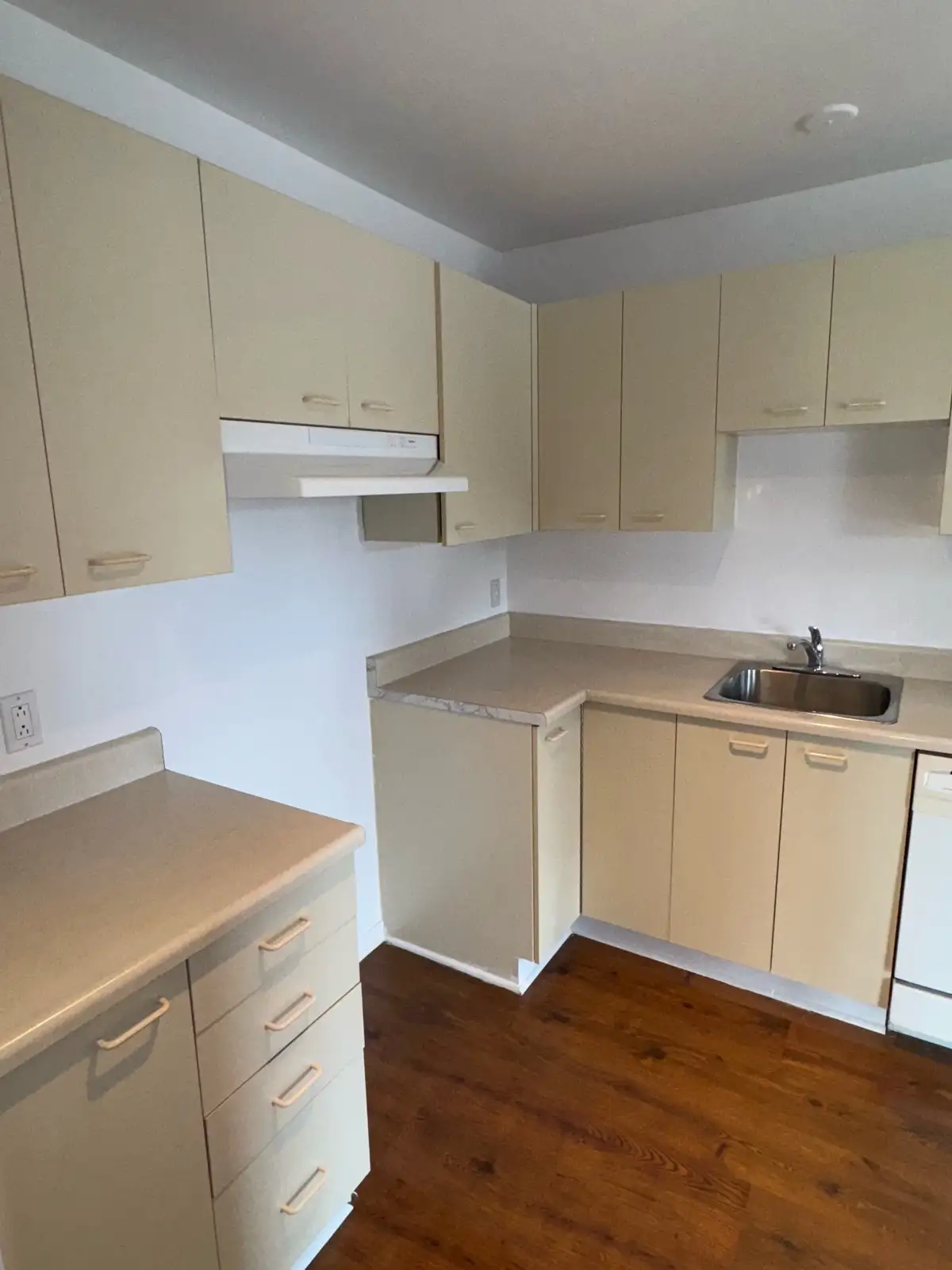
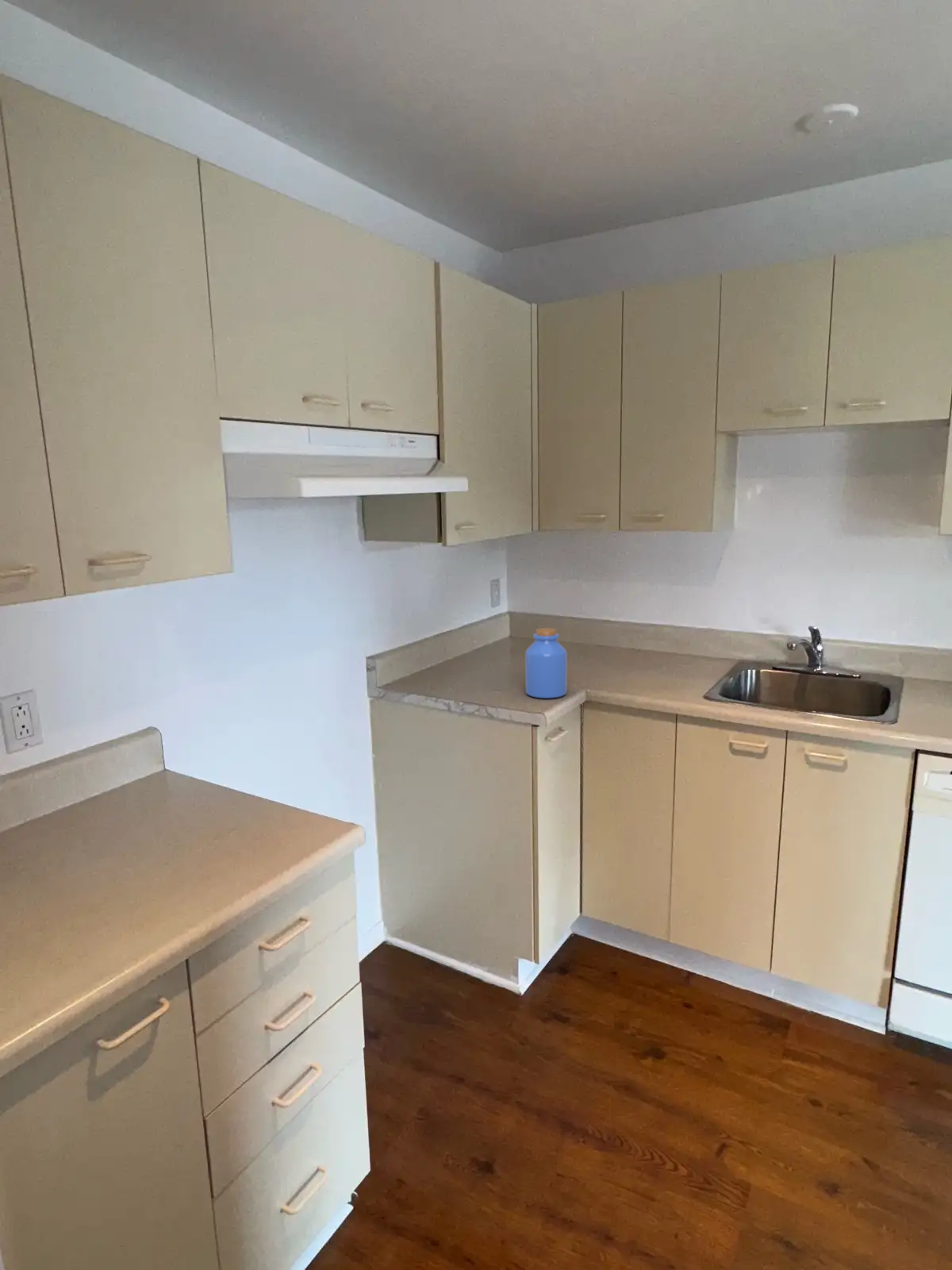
+ jar (546, 661)
